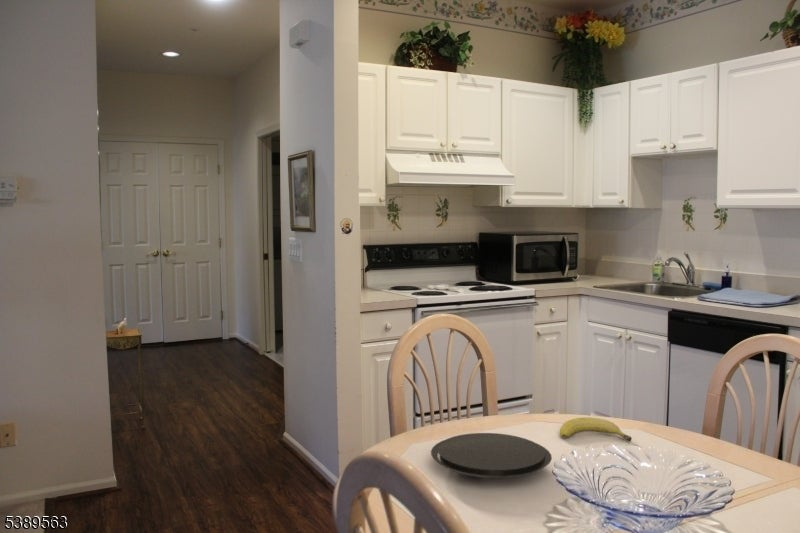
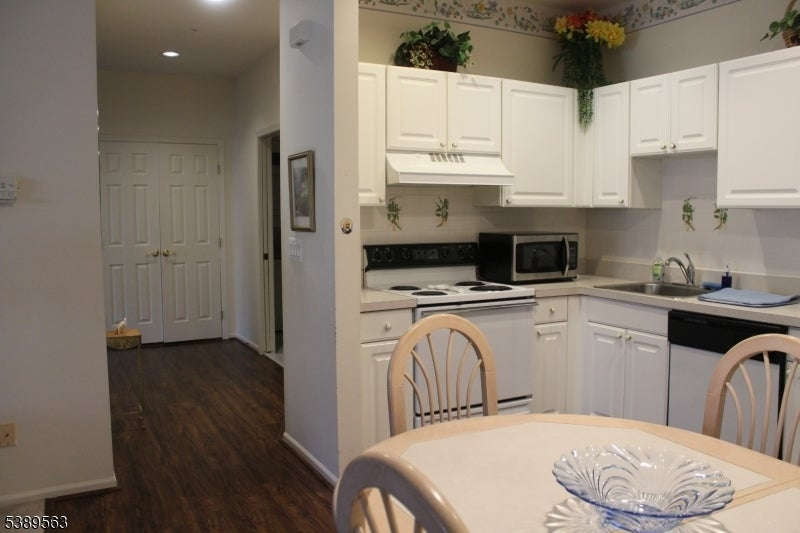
- plate (490, 460)
- fruit (592, 428)
